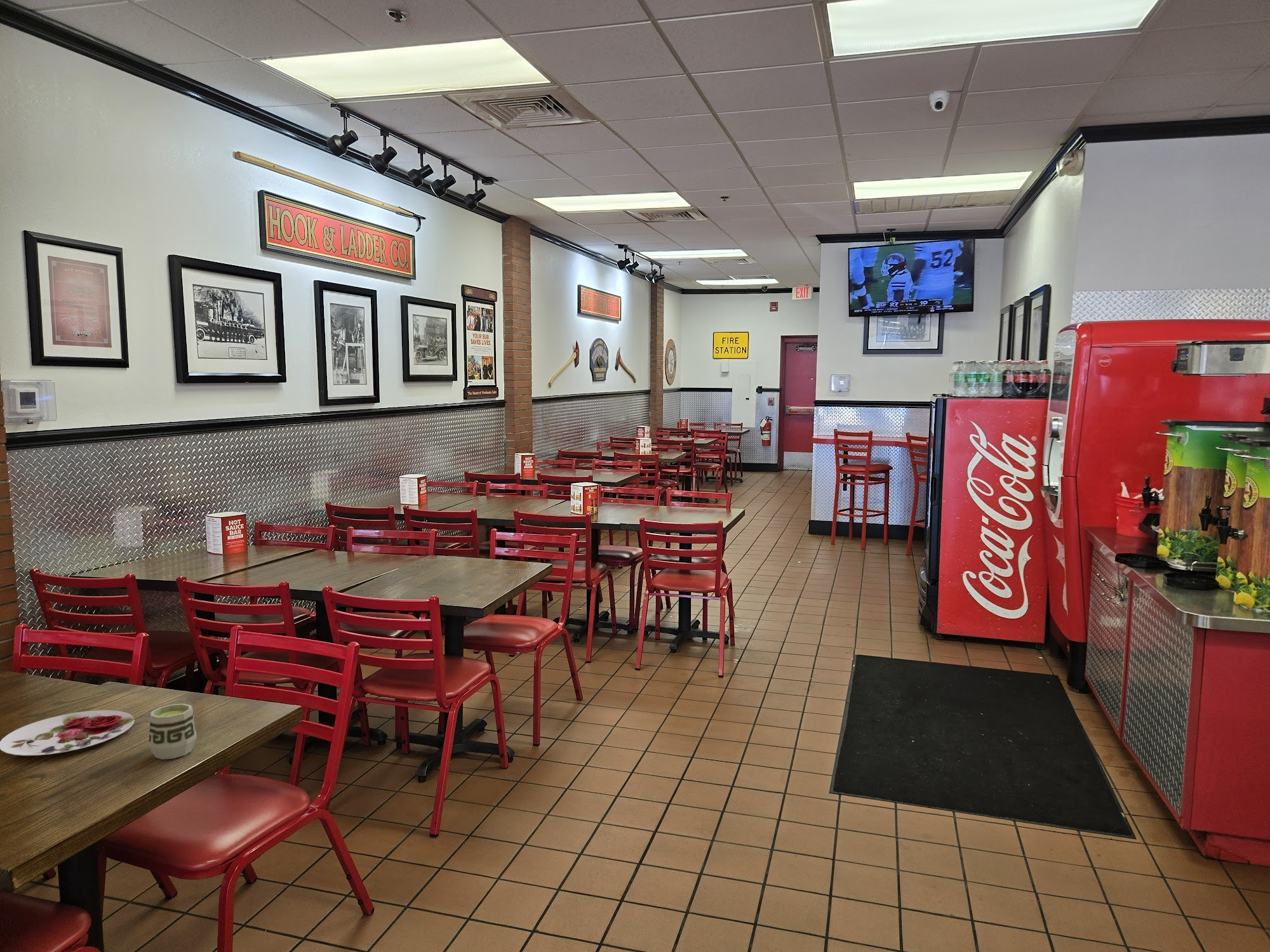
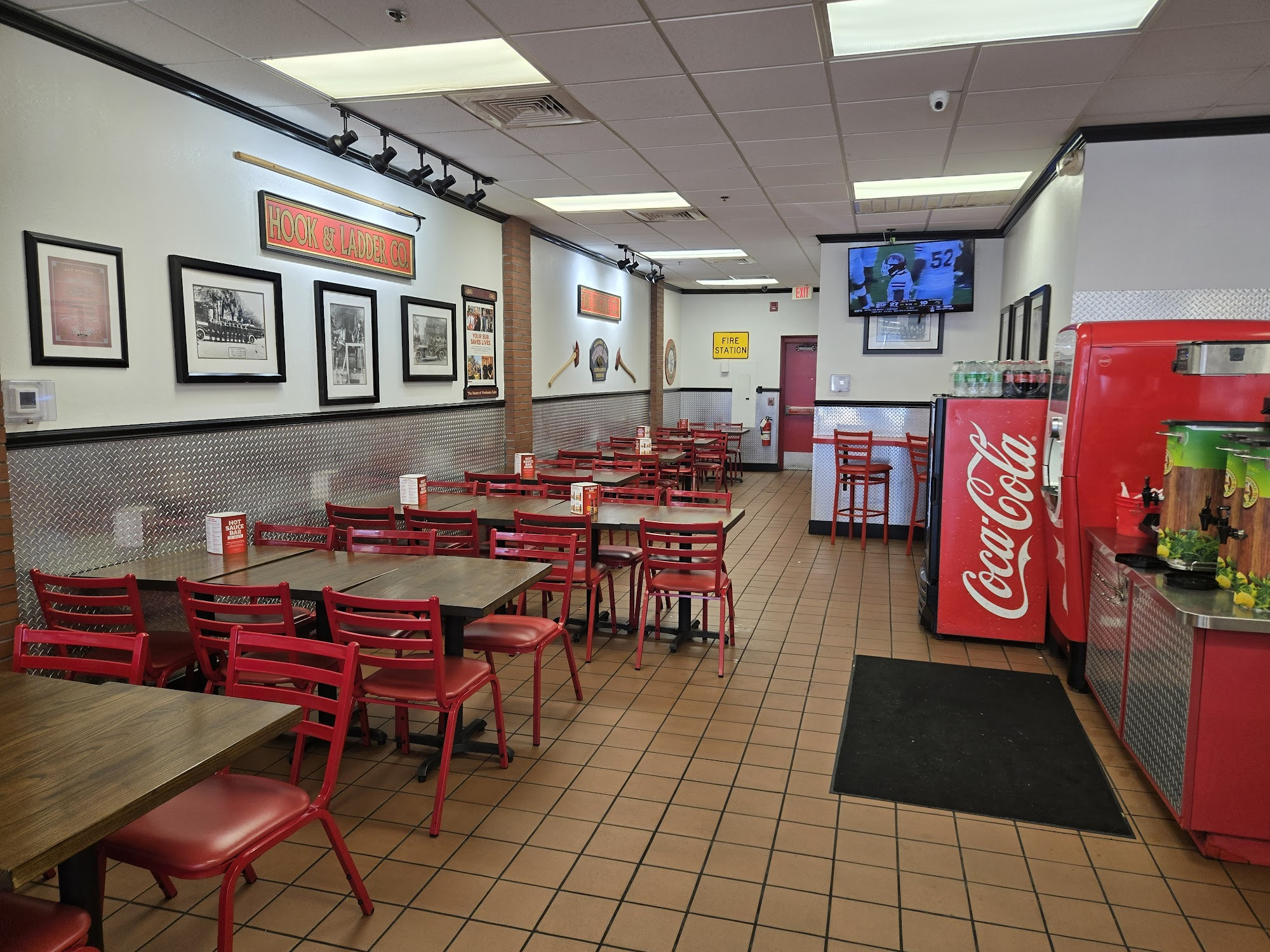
- plate (69, 731)
- cup (172, 731)
